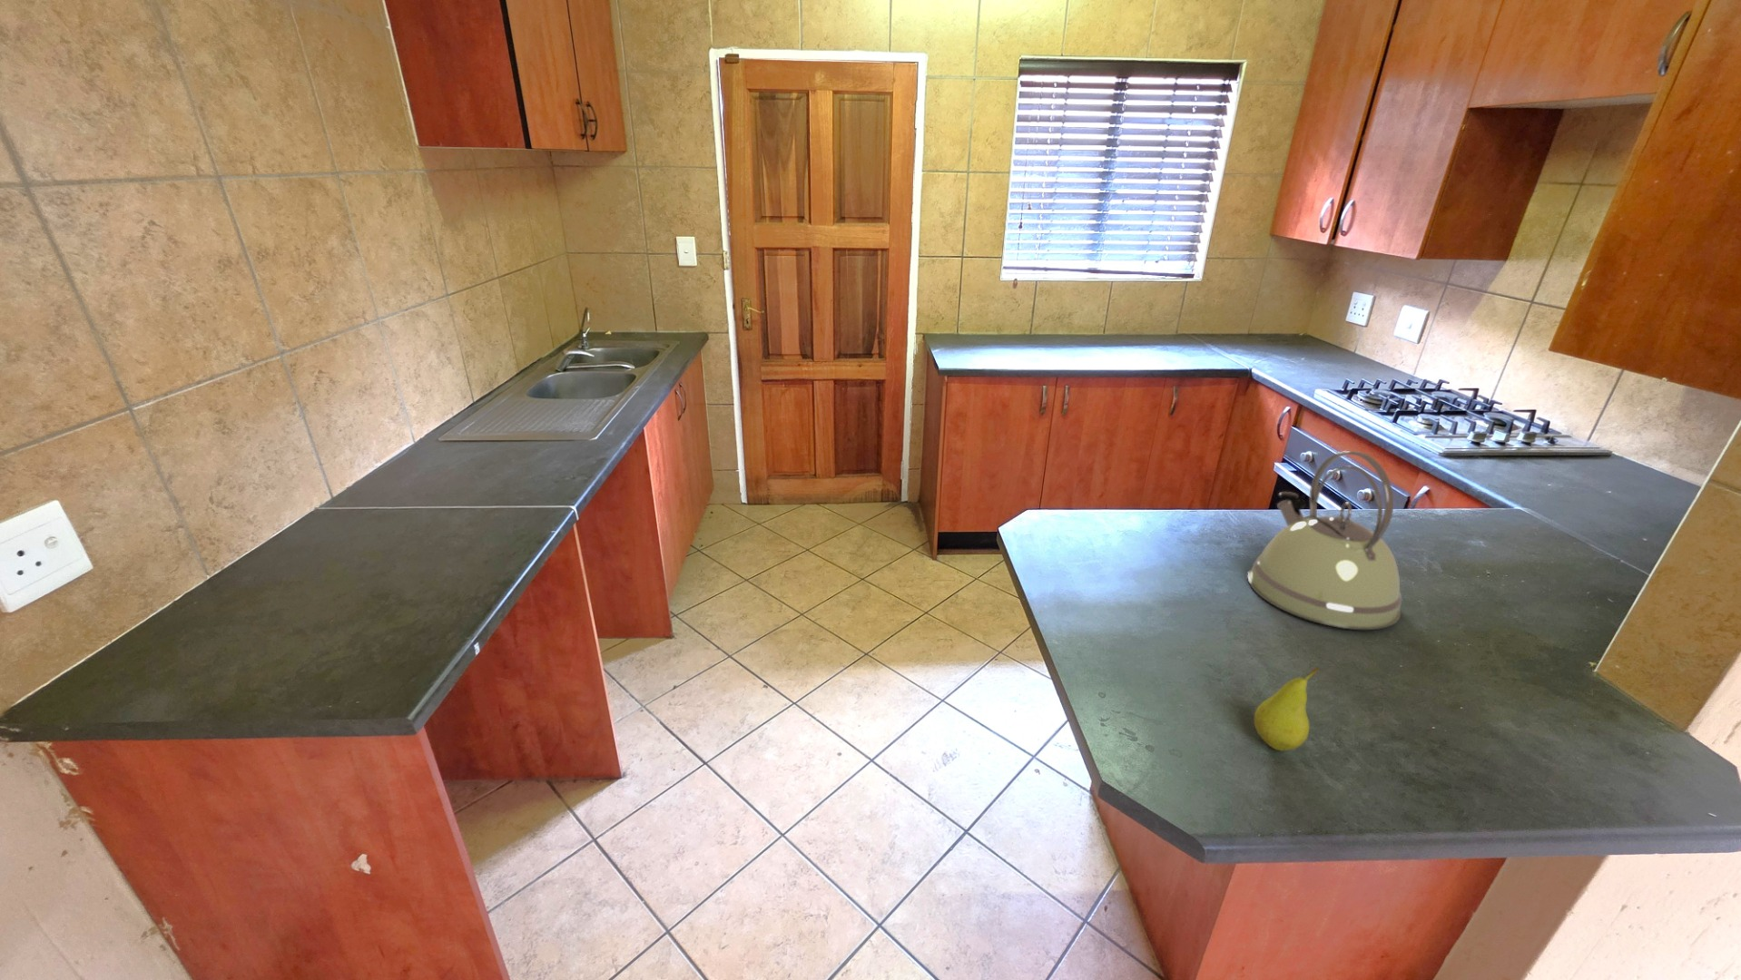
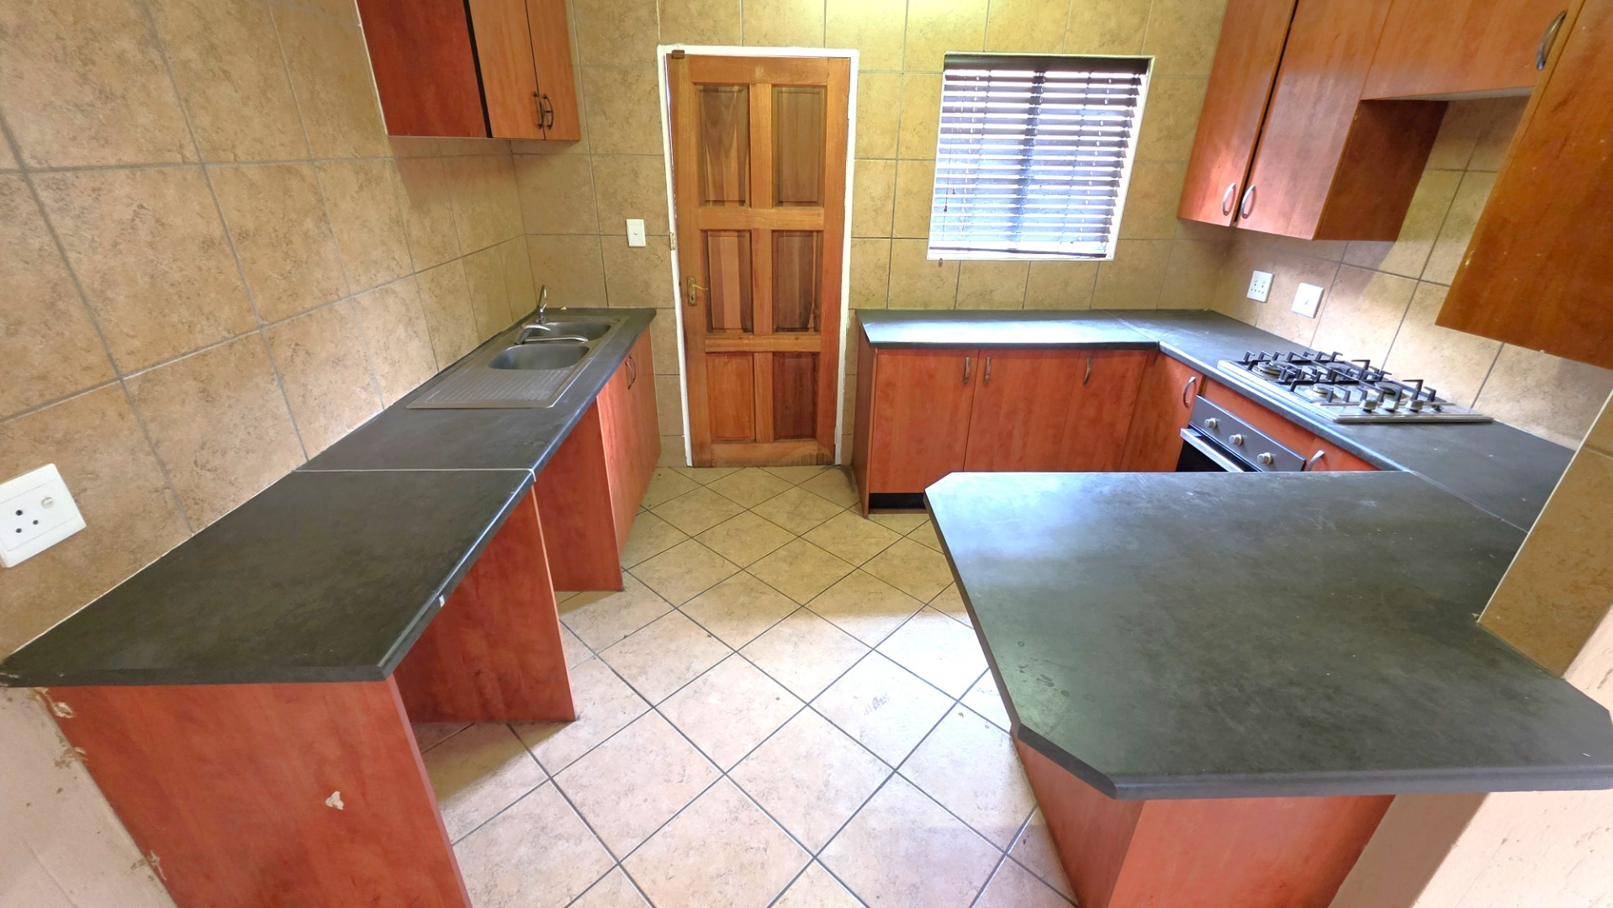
- kettle (1333, 522)
- fruit (1287, 705)
